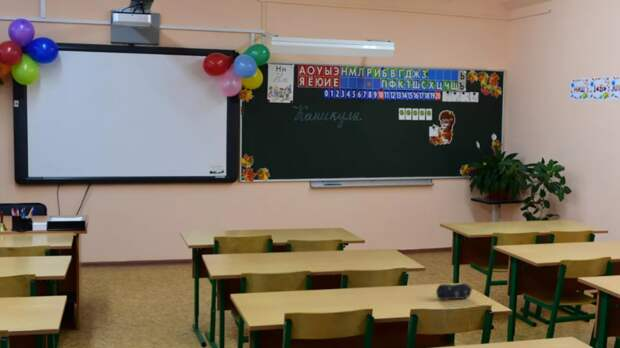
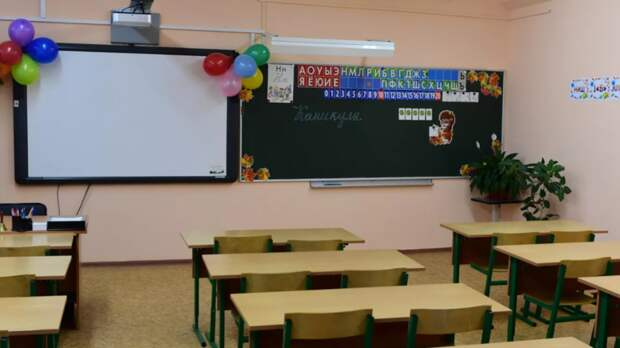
- pencil case (453, 291)
